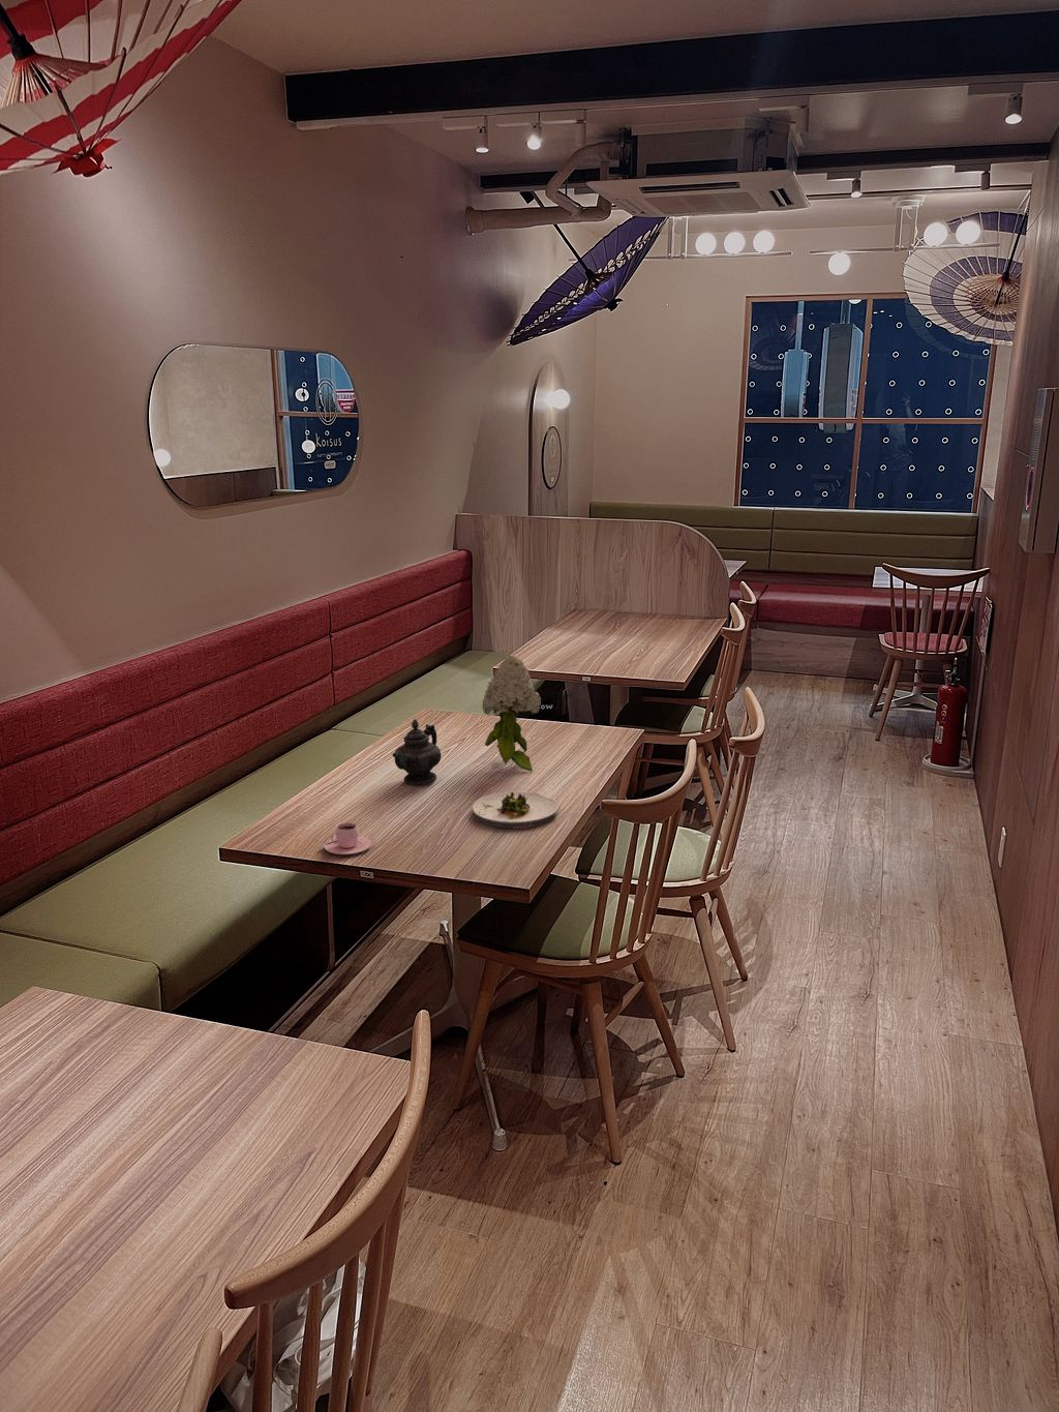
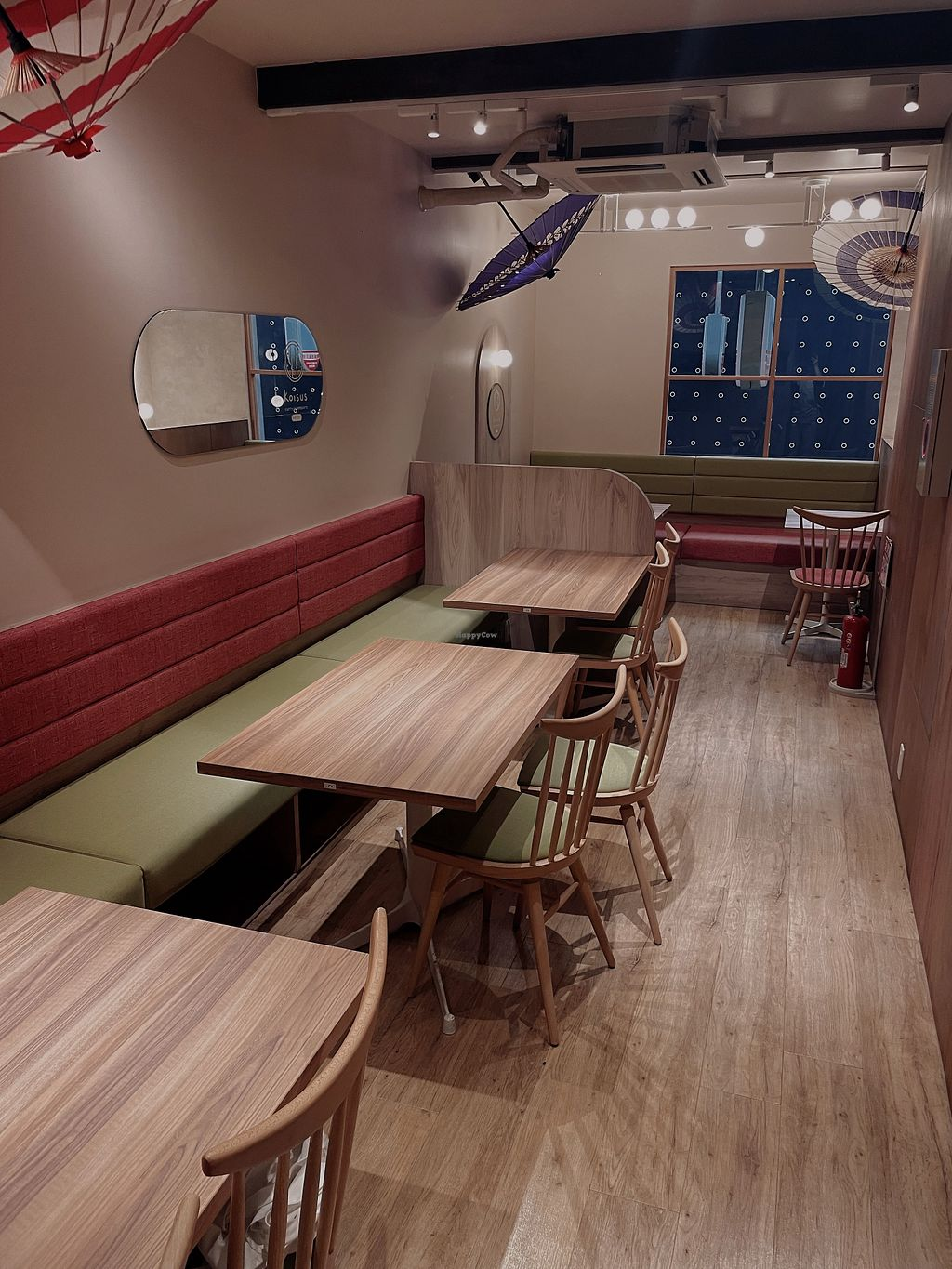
- teacup (346, 822)
- teapot (416, 751)
- flower (509, 710)
- salad plate (514, 802)
